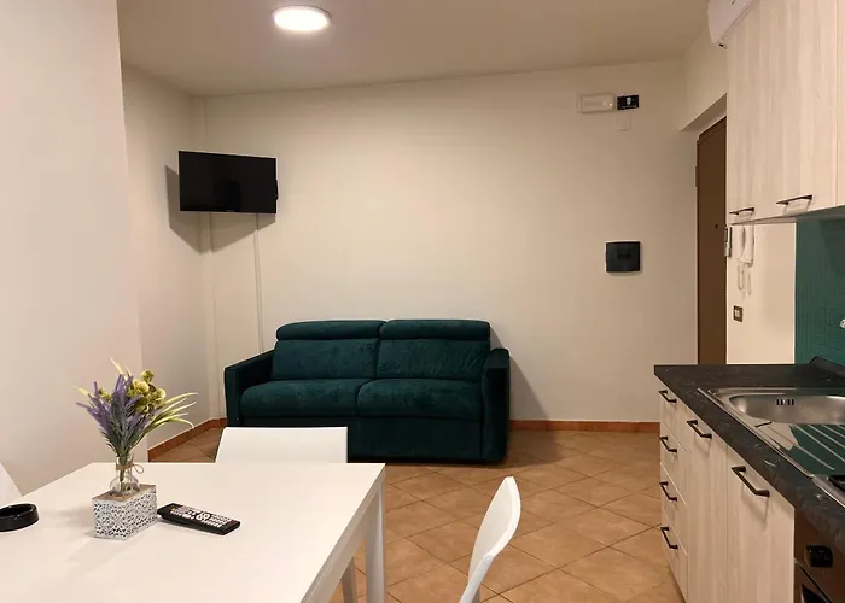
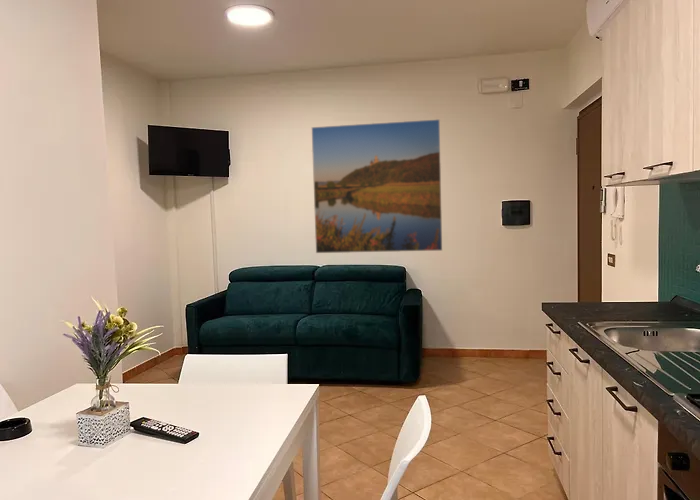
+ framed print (376, 188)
